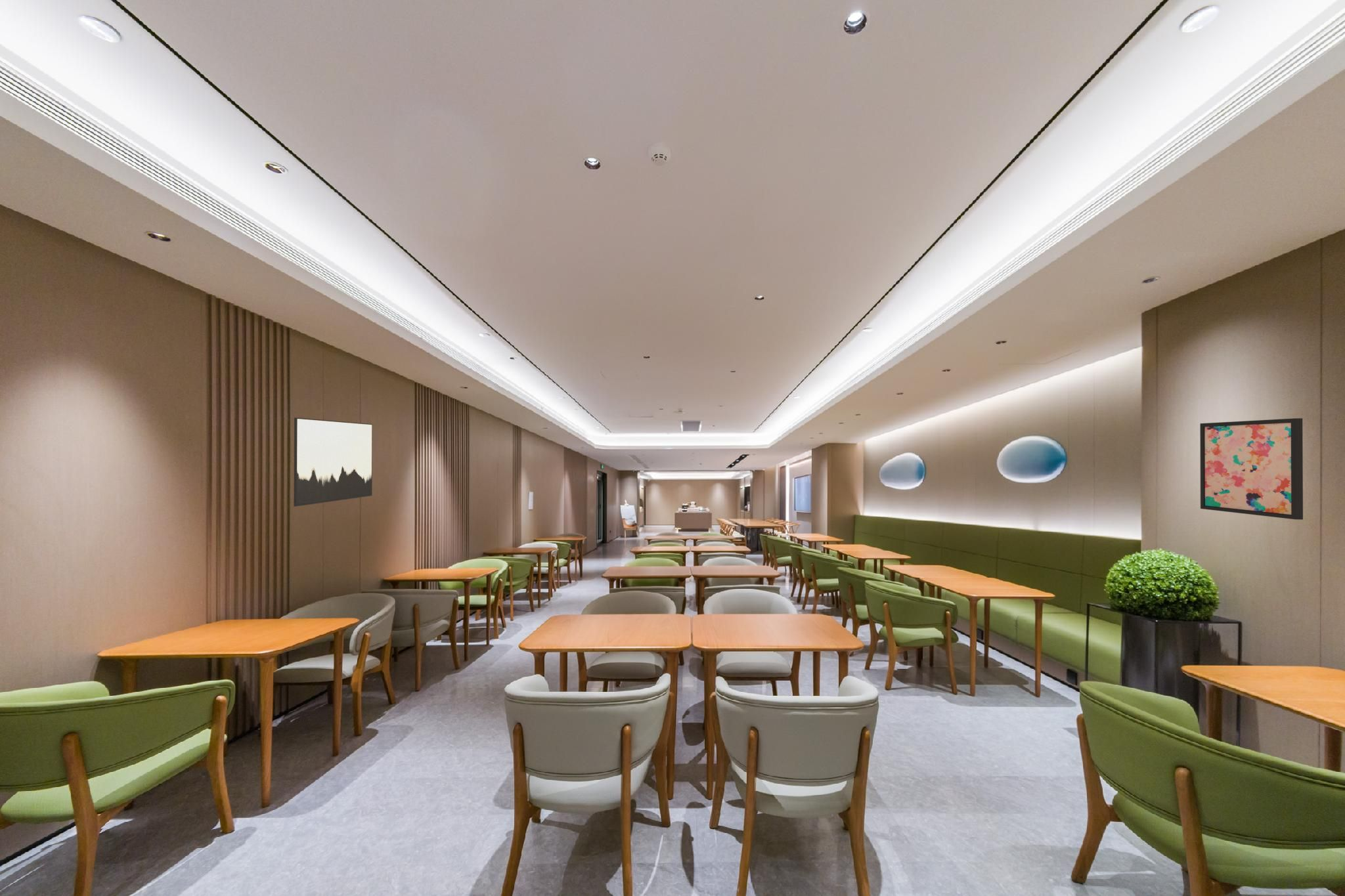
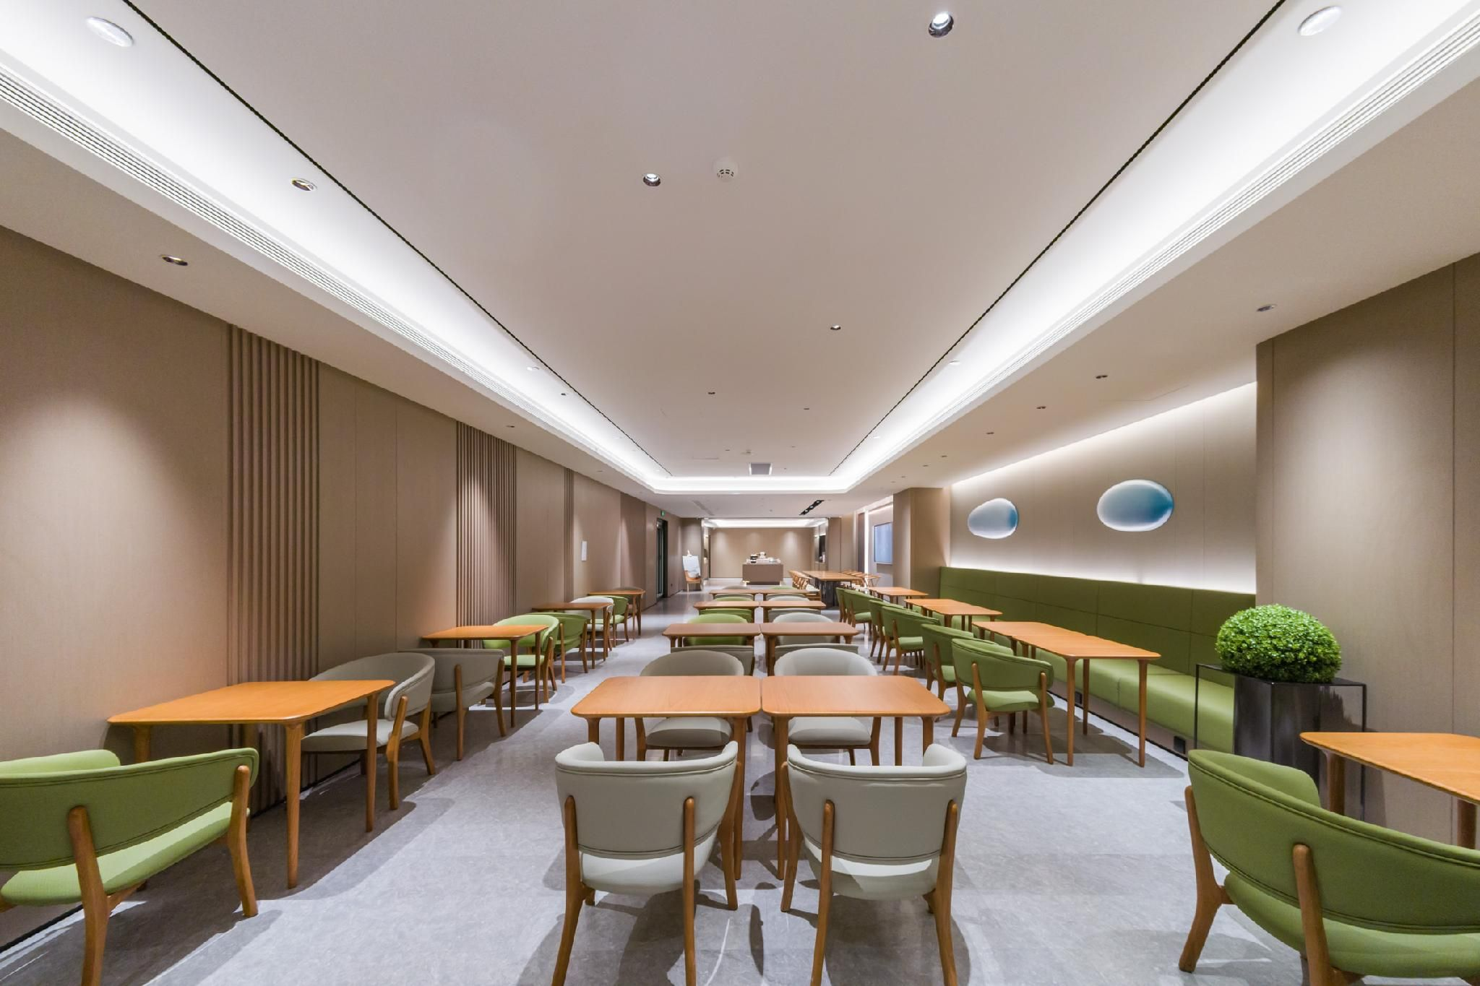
- wall art (1246, 467)
- wall art (337, 461)
